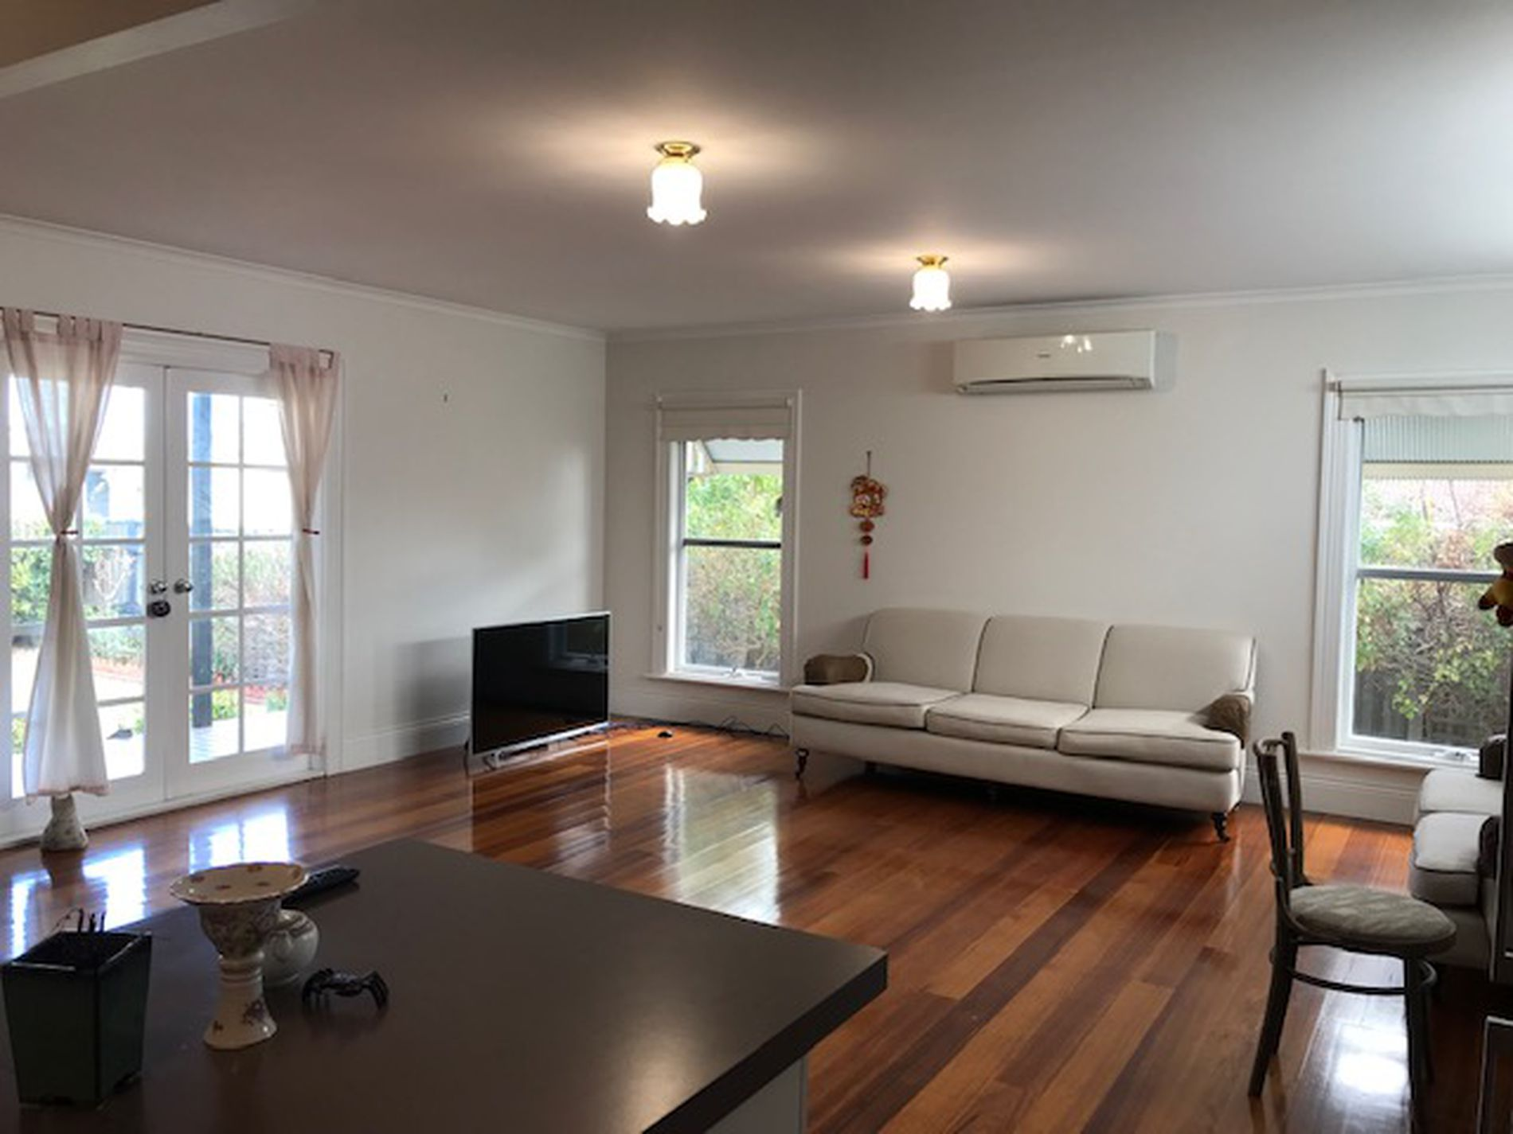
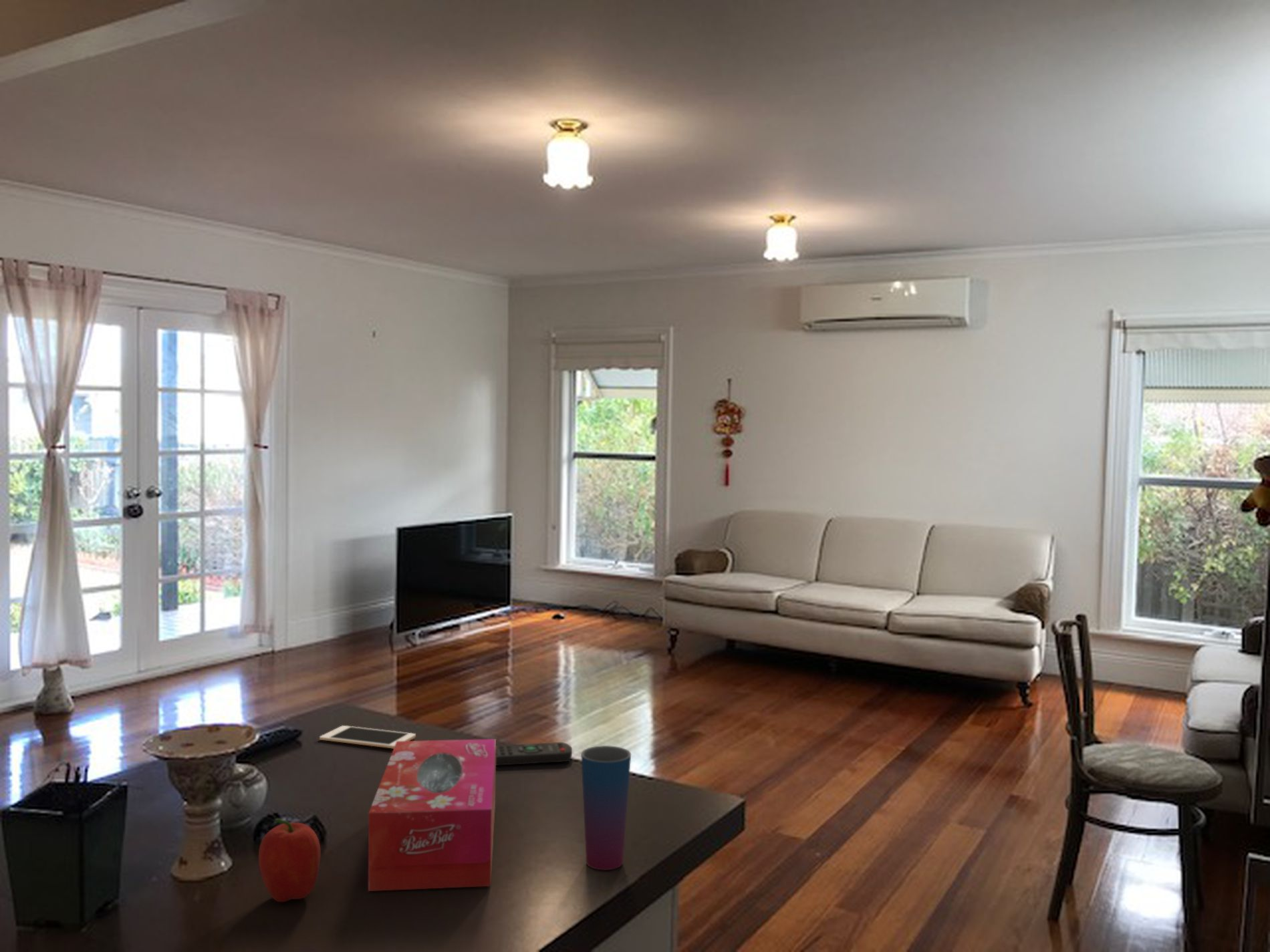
+ fruit (289, 857)
+ remote control (507, 754)
+ tissue box (438, 806)
+ cup (605, 808)
+ cell phone (368, 737)
